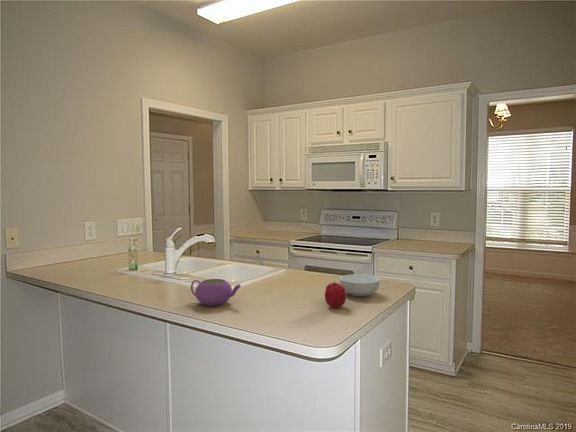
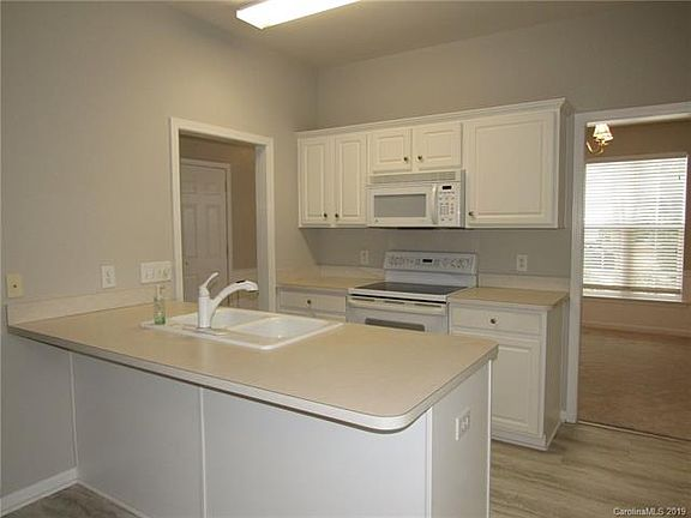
- fruit (335, 294)
- cereal bowl (359, 286)
- teapot (215, 292)
